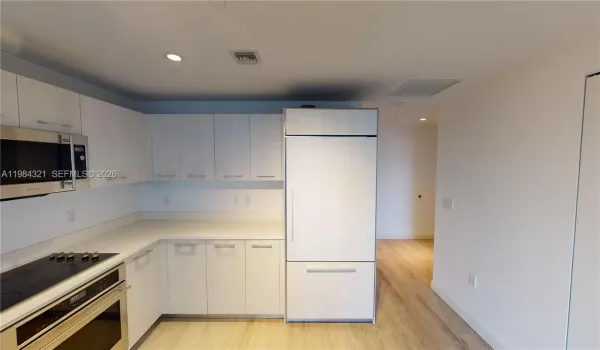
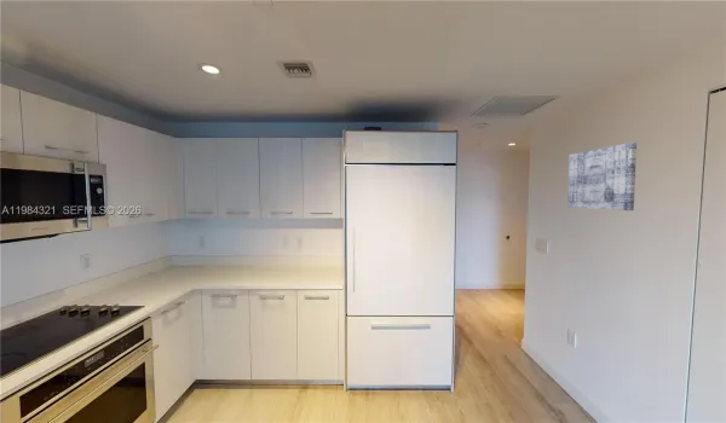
+ wall art (597, 179)
